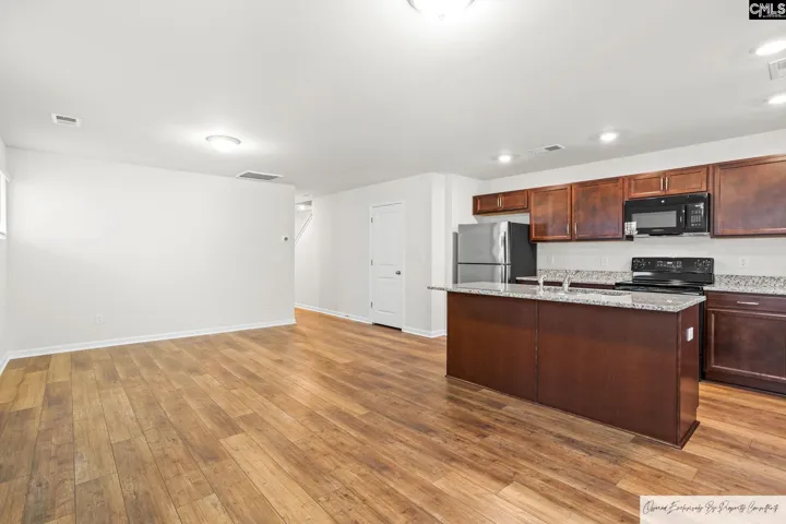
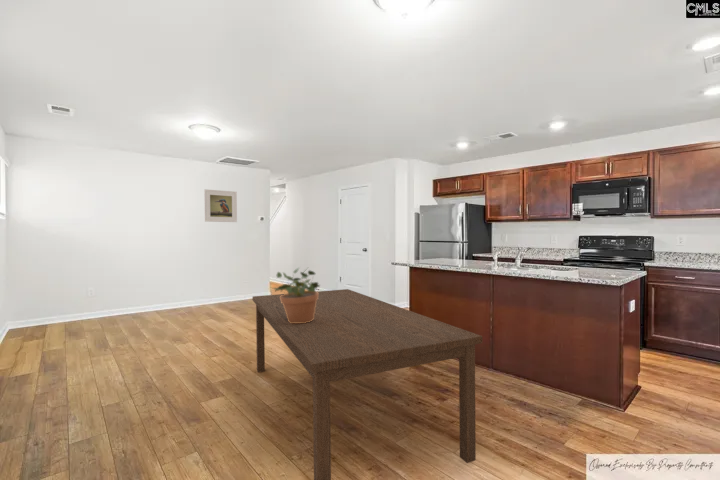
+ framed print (221, 206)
+ dining table (338, 357)
+ potted plant (300, 294)
